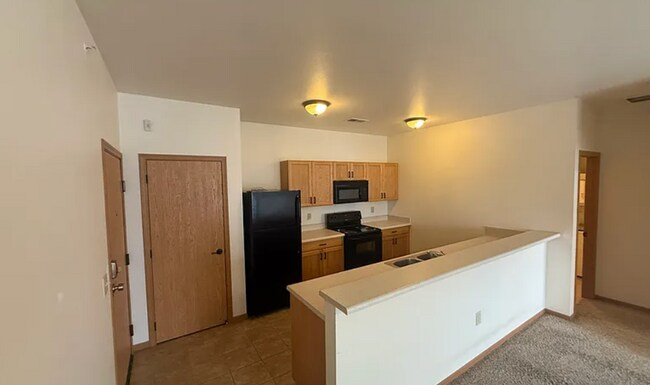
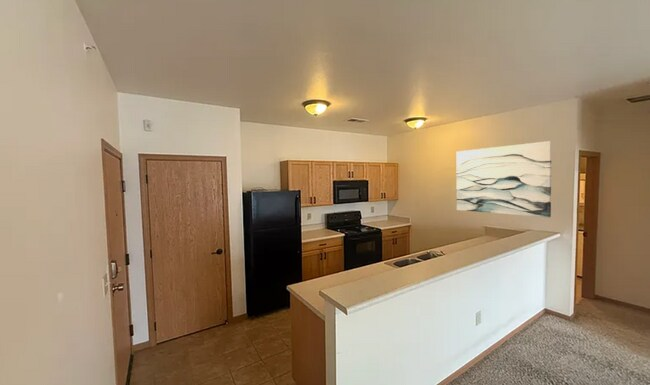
+ wall art (497, 180)
